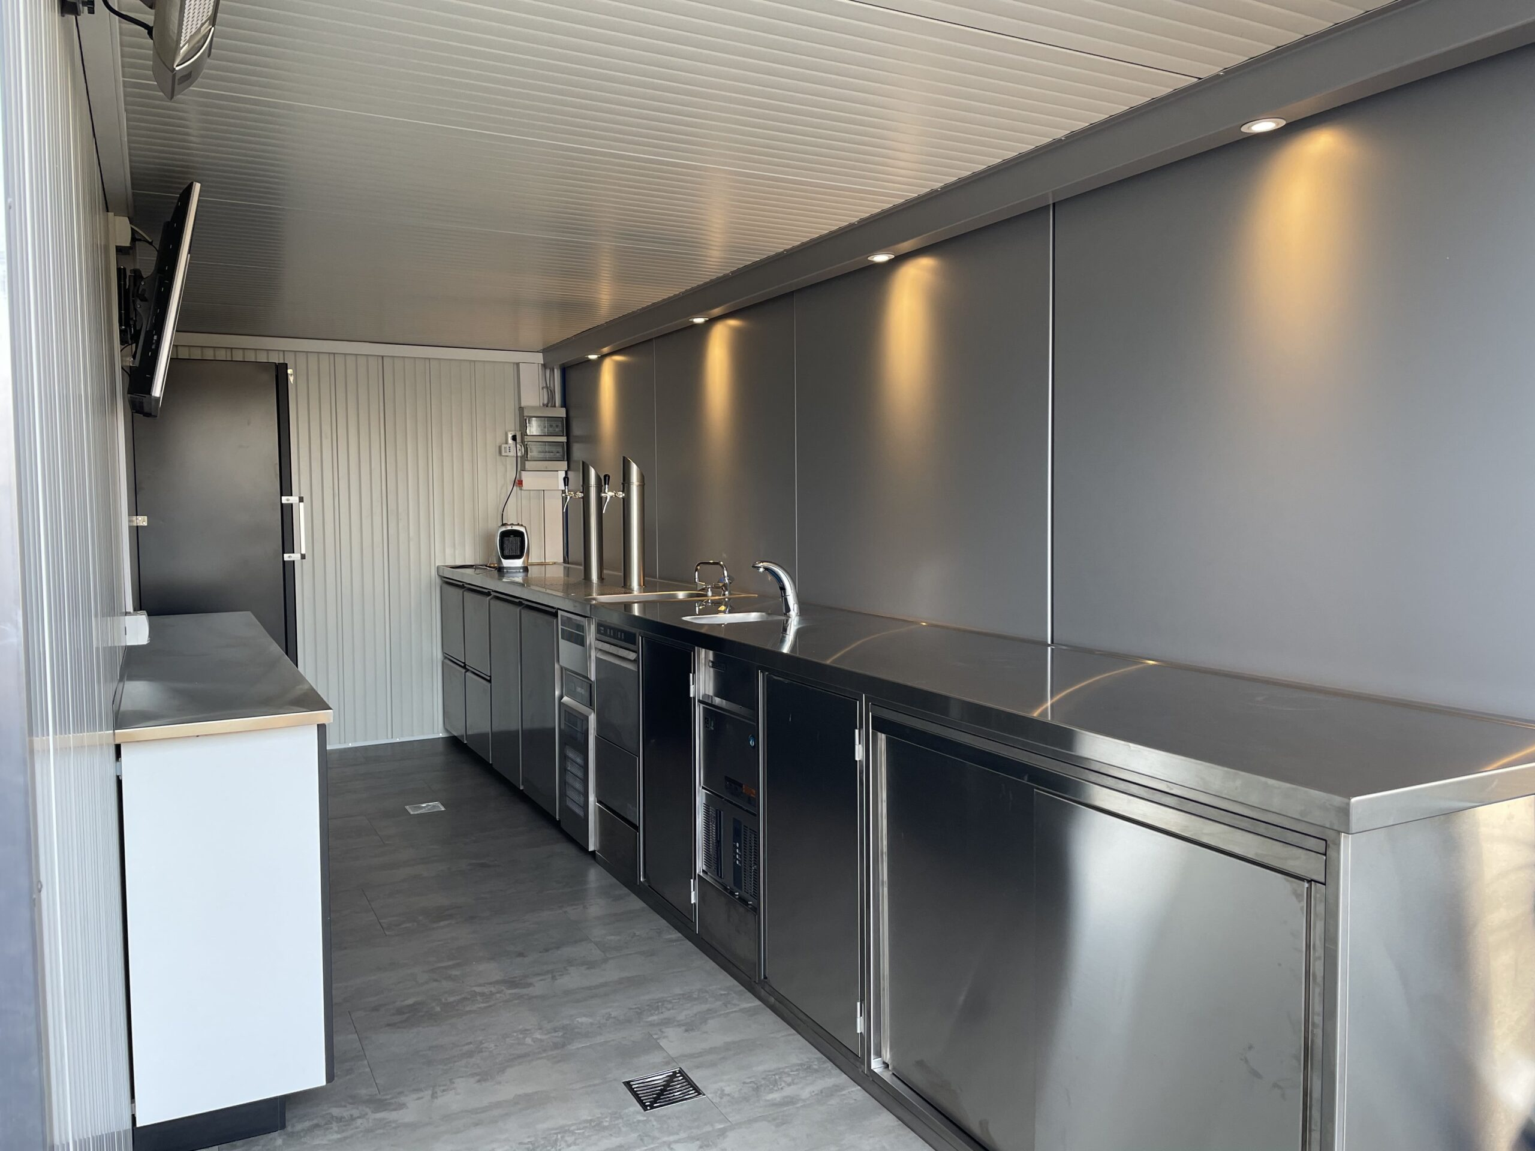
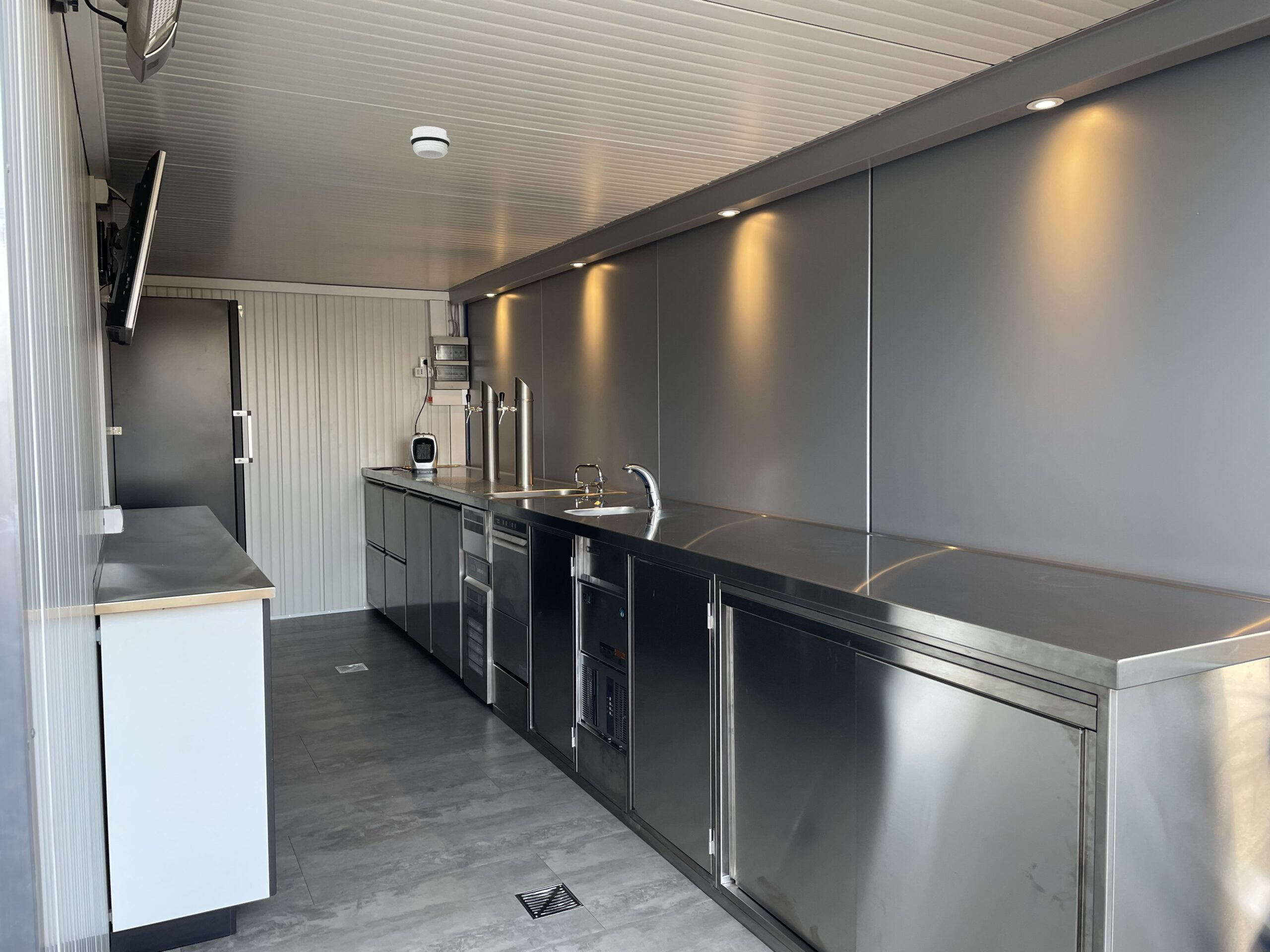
+ smoke detector (430, 143)
